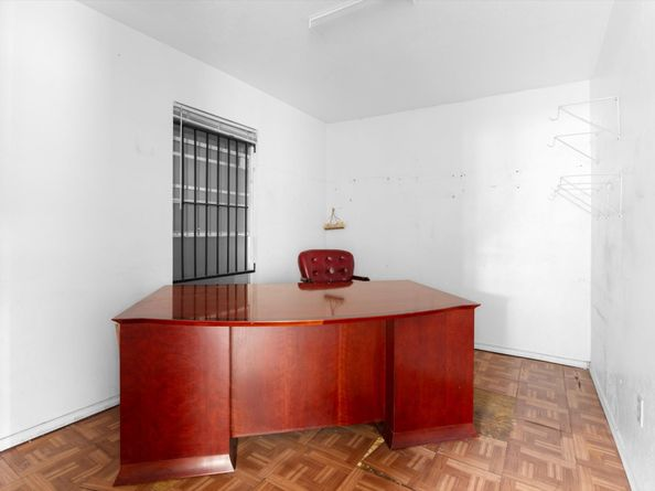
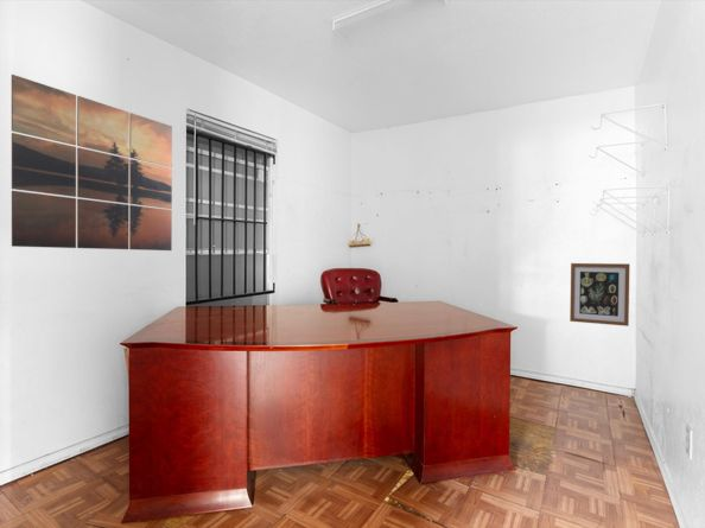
+ wall art (103, 177)
+ wall art (598, 293)
